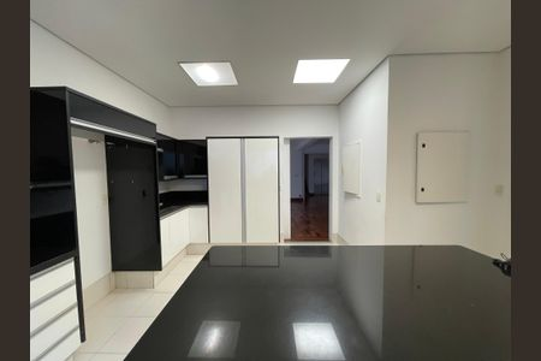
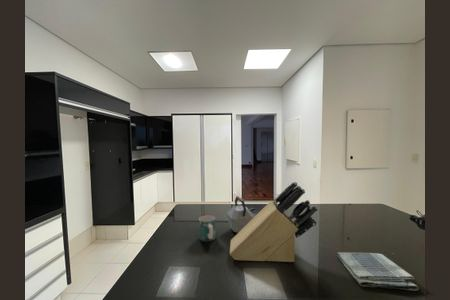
+ dish towel (372, 267)
+ kettle (251, 213)
+ mug (208, 229)
+ knife block (271, 219)
